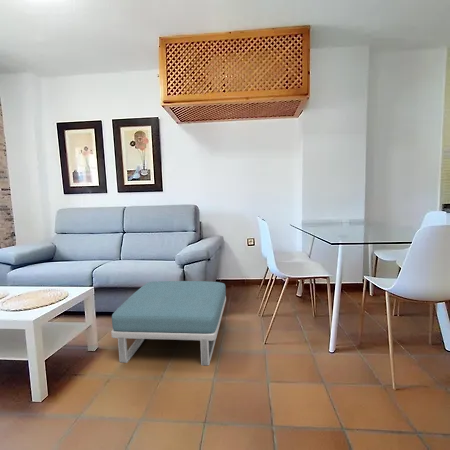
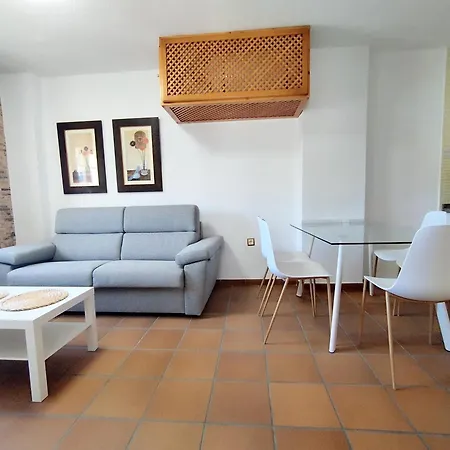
- footstool (176, 314)
